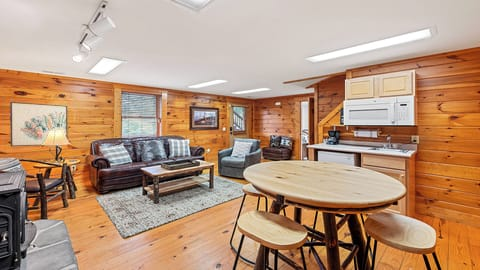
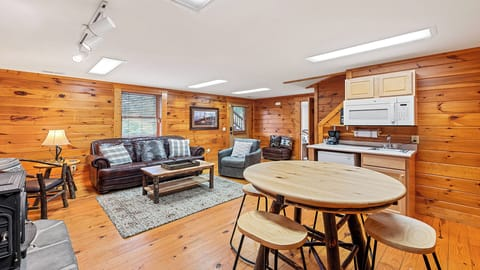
- wall art (40, 124)
